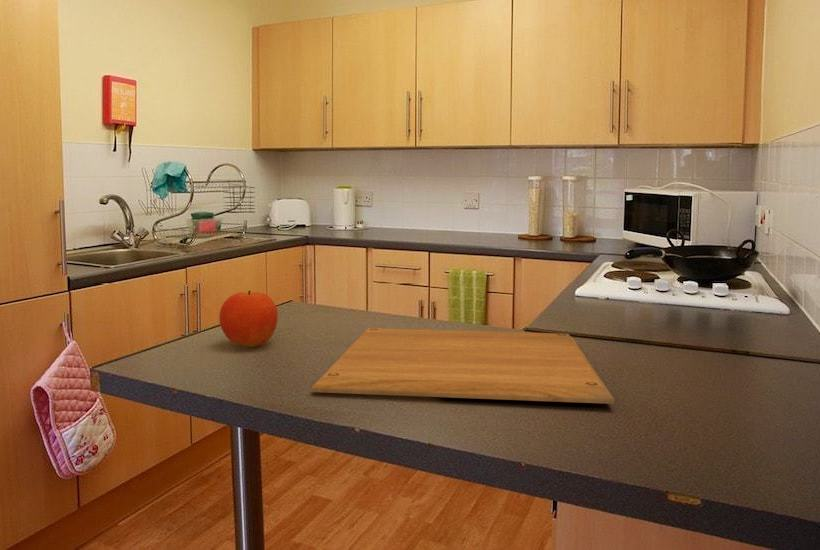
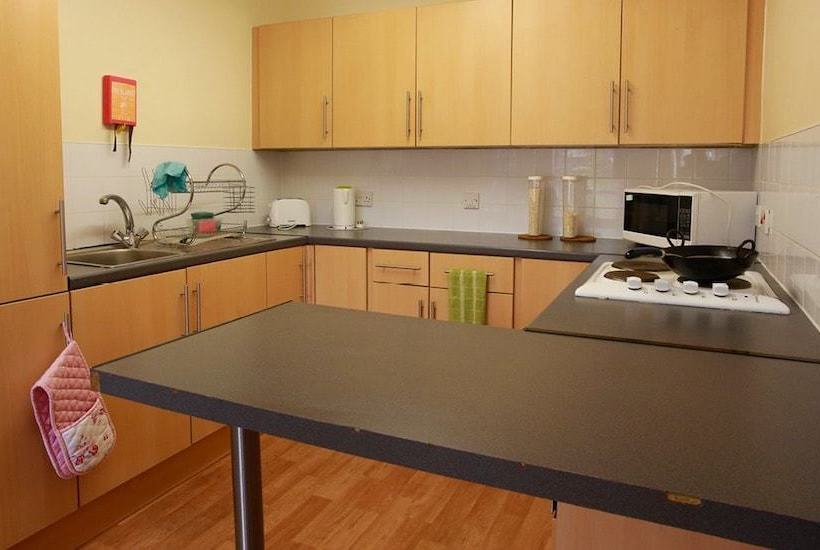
- chopping board (463, 357)
- fruit (249, 318)
